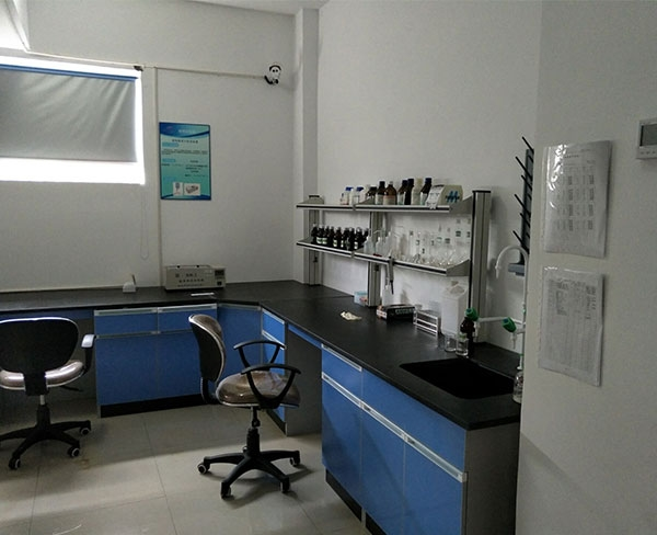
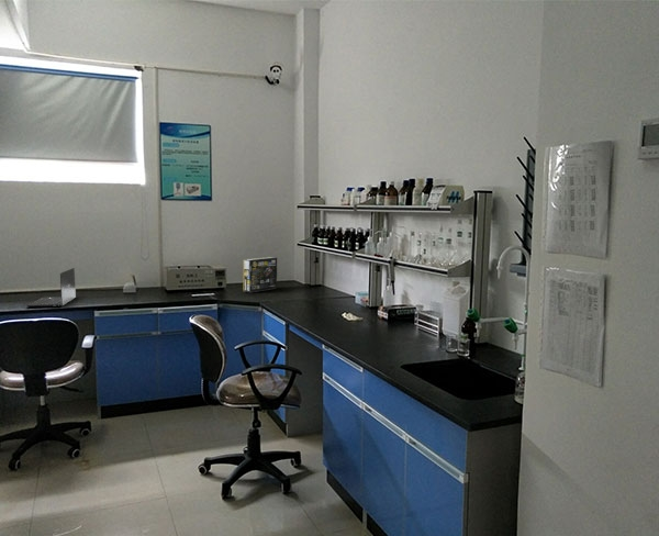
+ box (260, 273)
+ laptop (60, 286)
